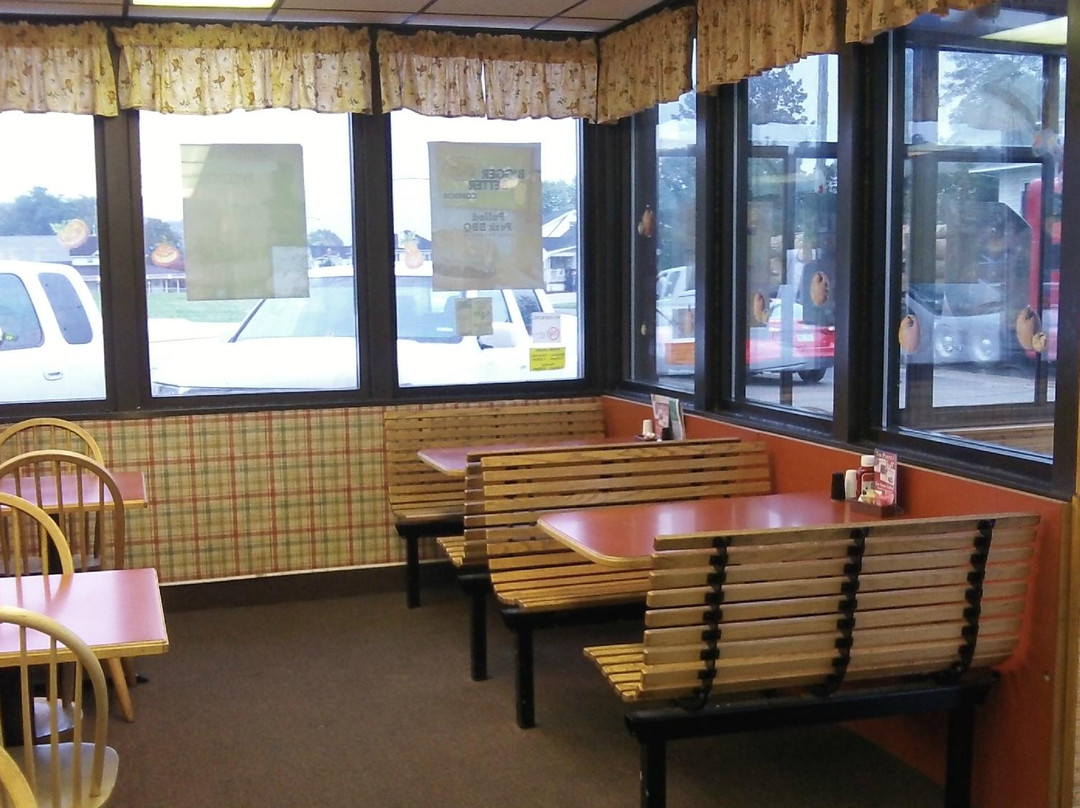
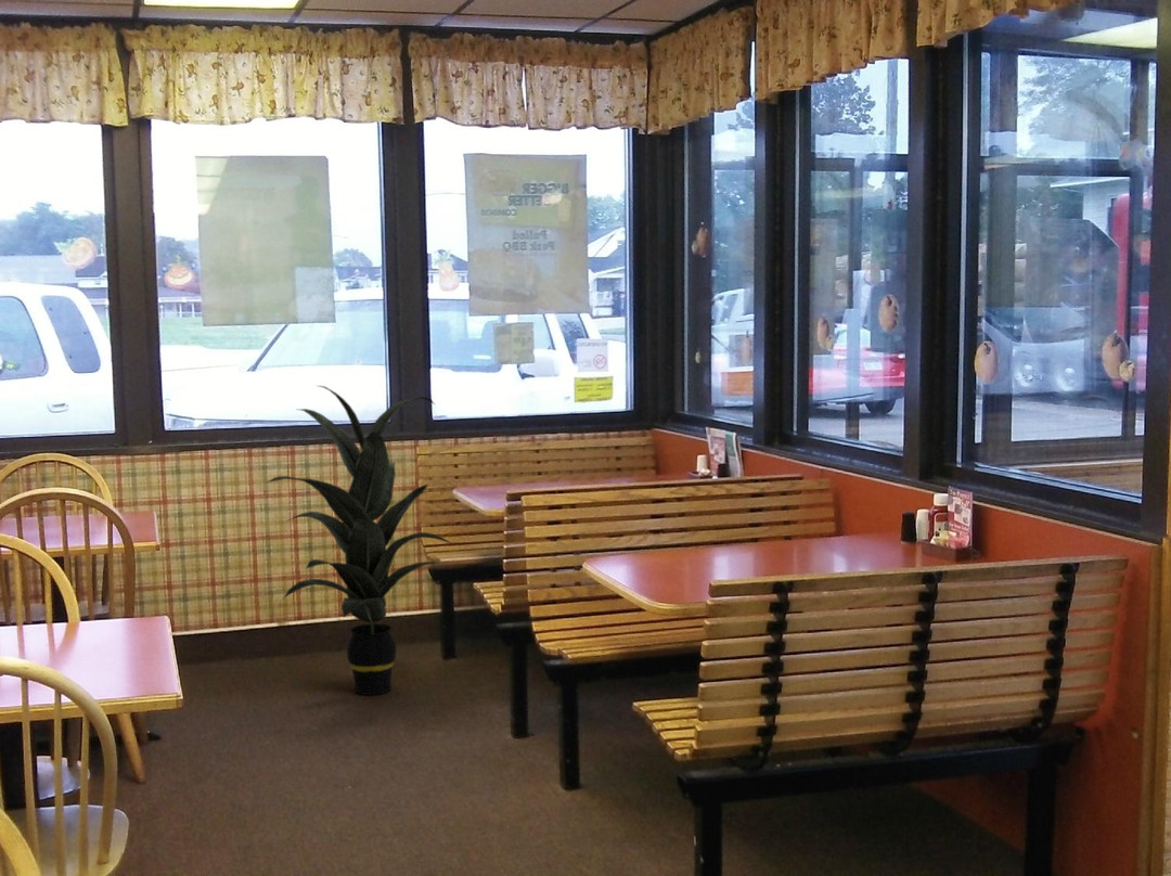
+ indoor plant (356, 538)
